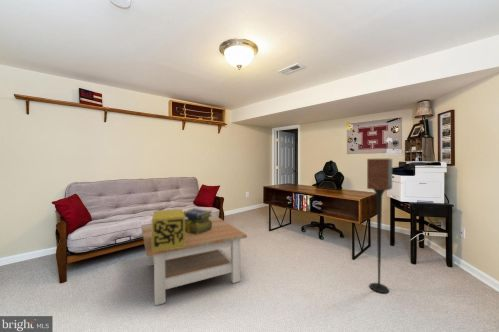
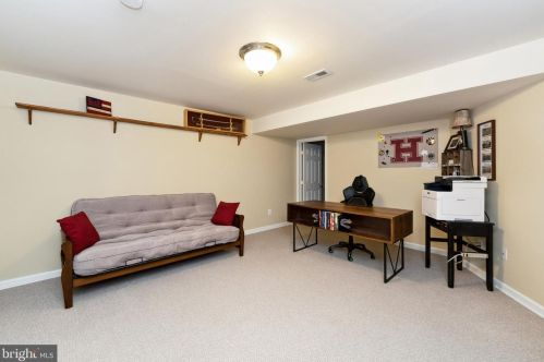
- decorative box (168, 227)
- stack of books (197, 220)
- speaker (379, 223)
- coffee table (190, 250)
